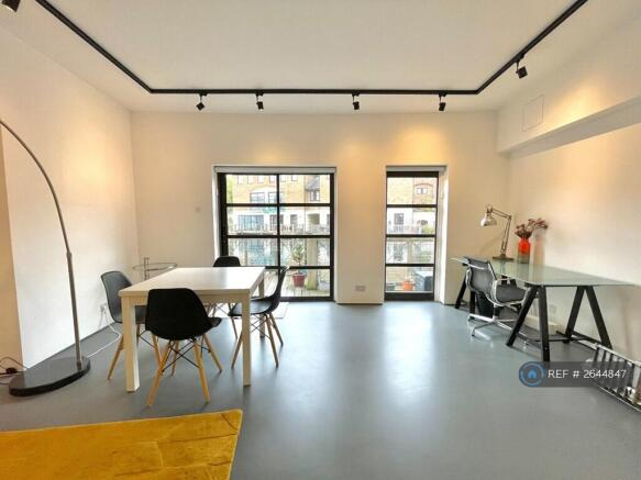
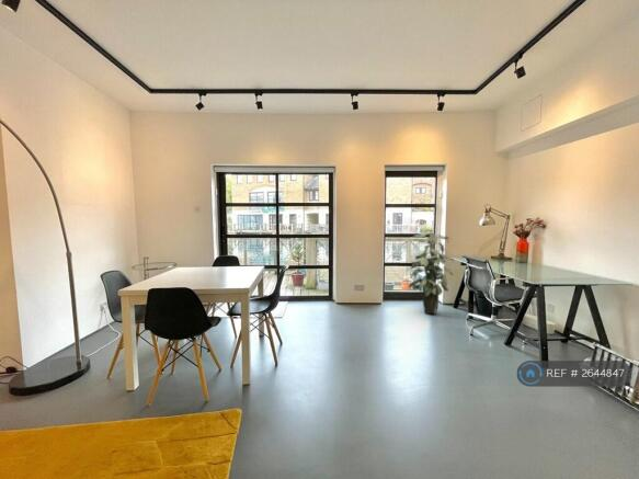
+ indoor plant (429, 271)
